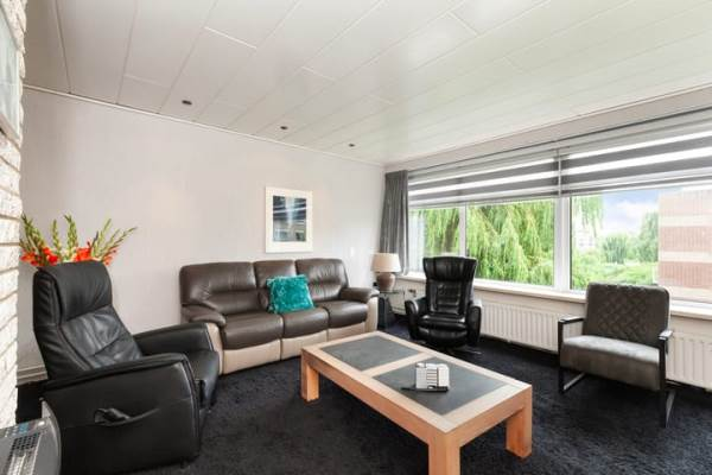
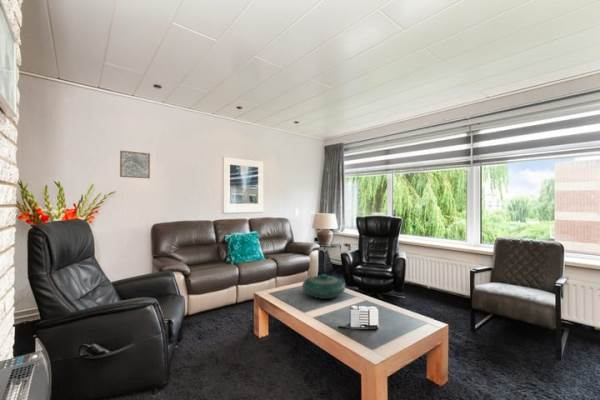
+ wall art (135, 164)
+ decorative bowl (323, 284)
